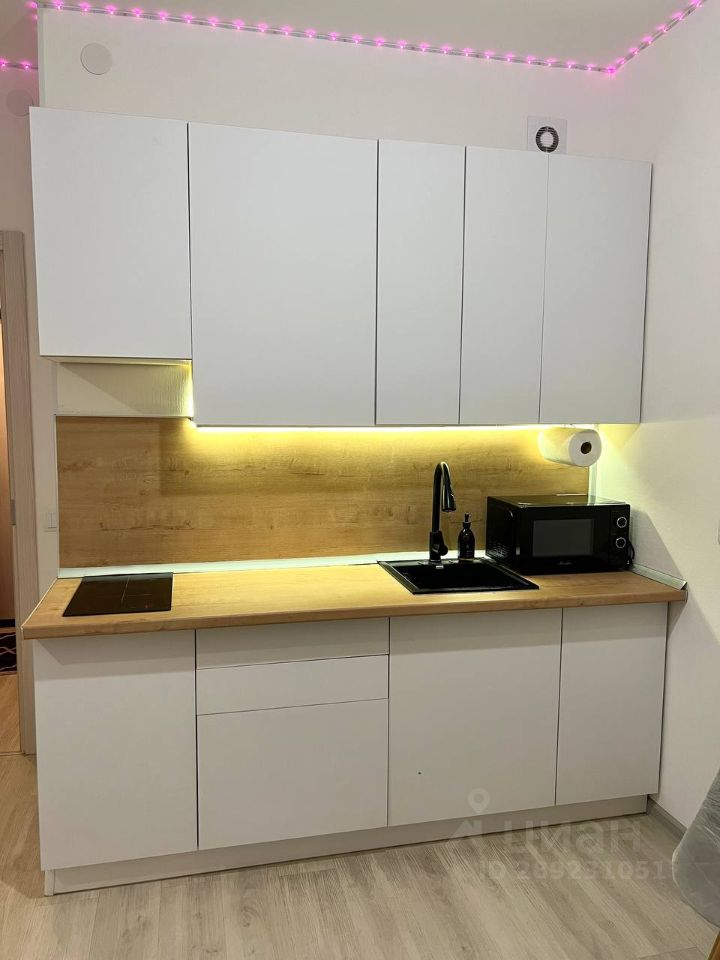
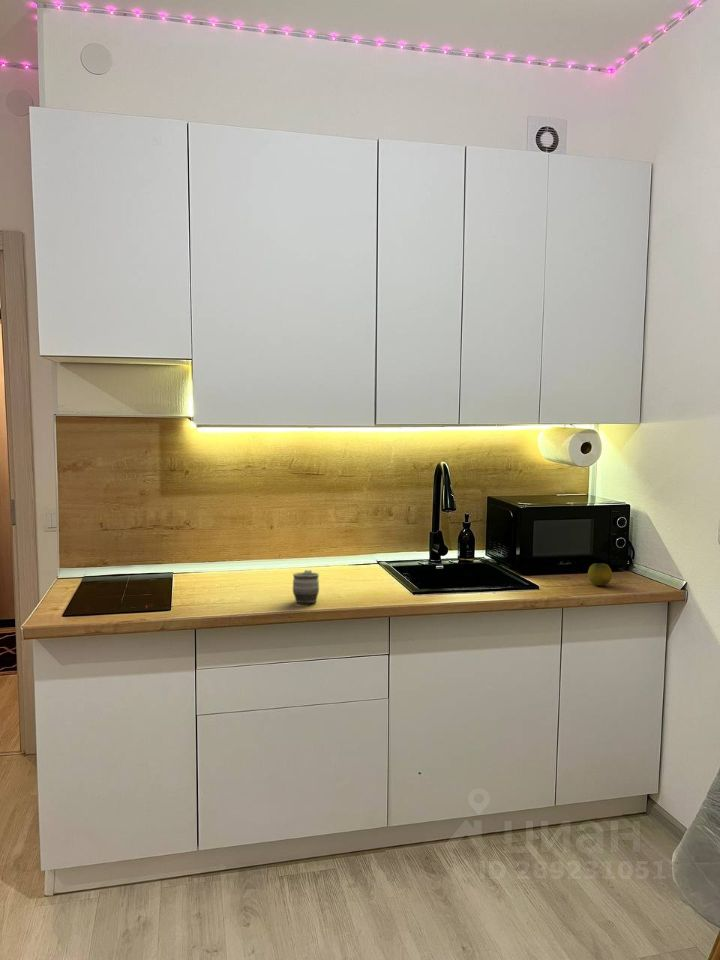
+ mug (305, 586)
+ fruit (600, 573)
